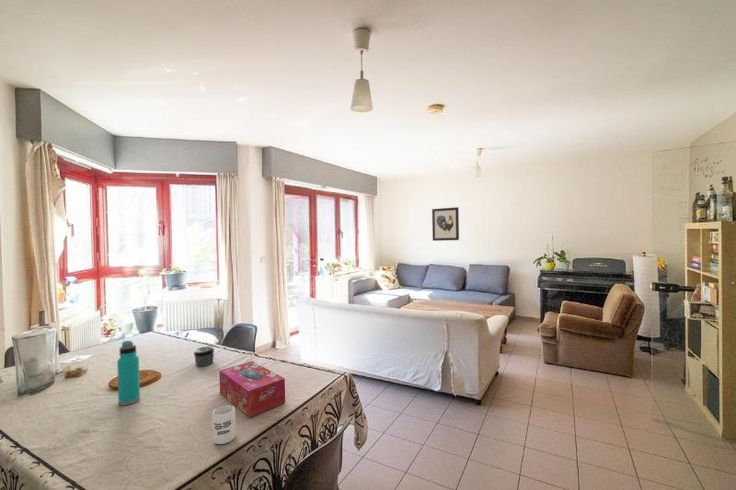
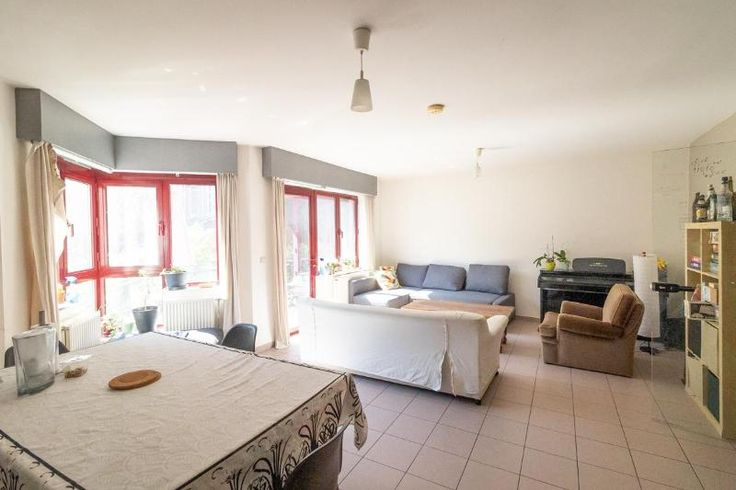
- wall art (445, 224)
- water bottle (128, 371)
- tissue box (251, 386)
- jar (204, 356)
- cup (224, 424)
